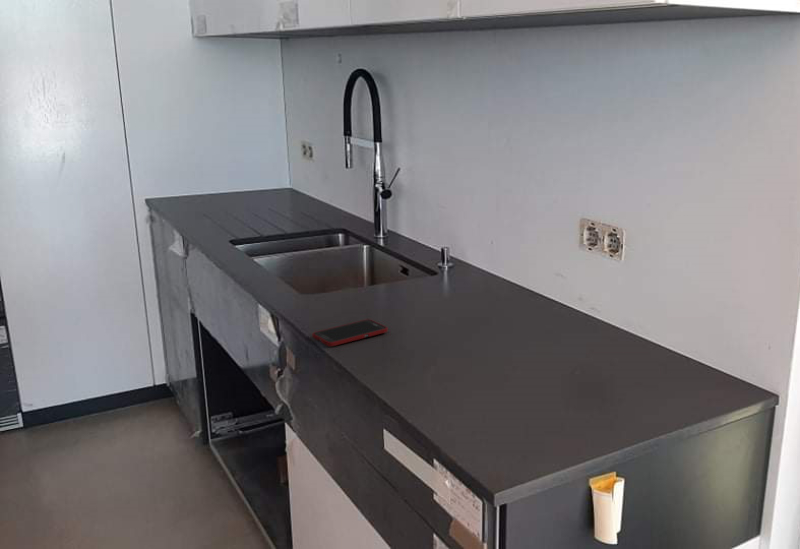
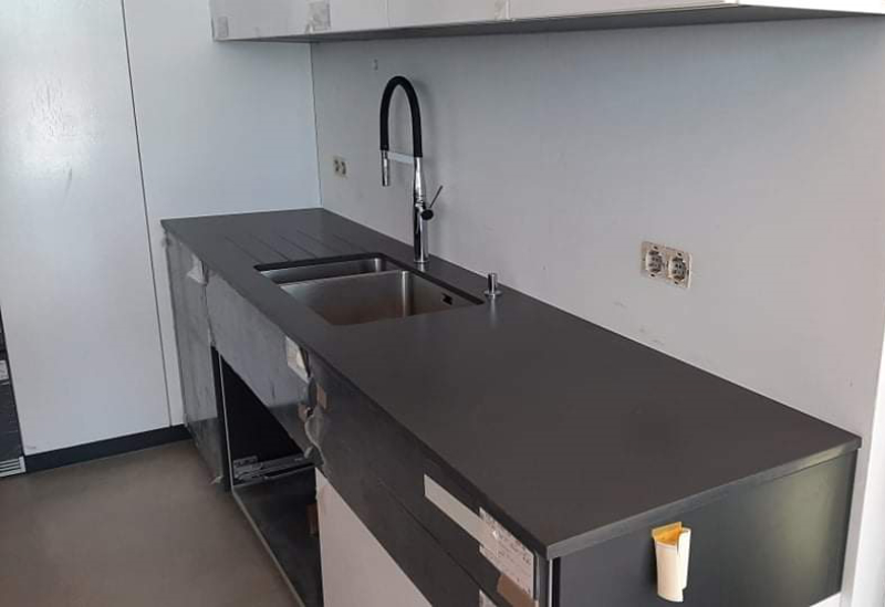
- cell phone (350, 332)
